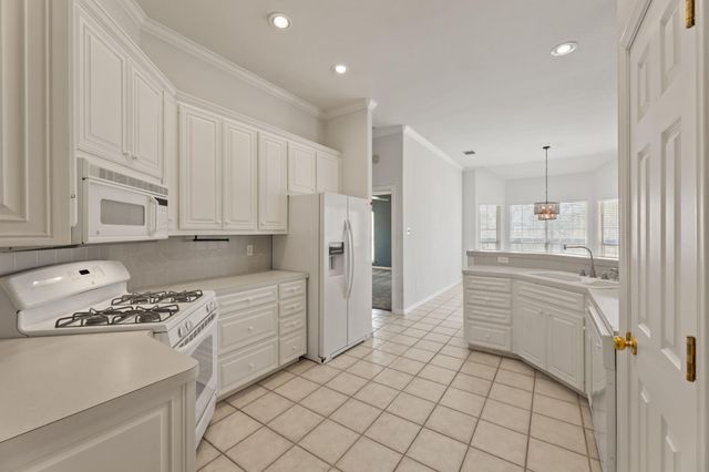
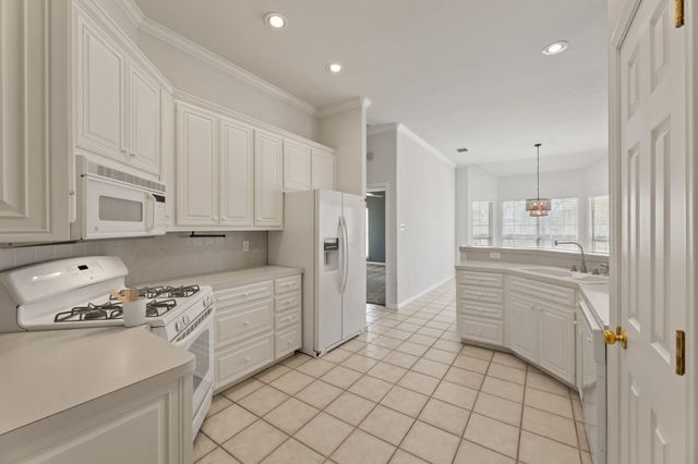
+ utensil holder (128, 306)
